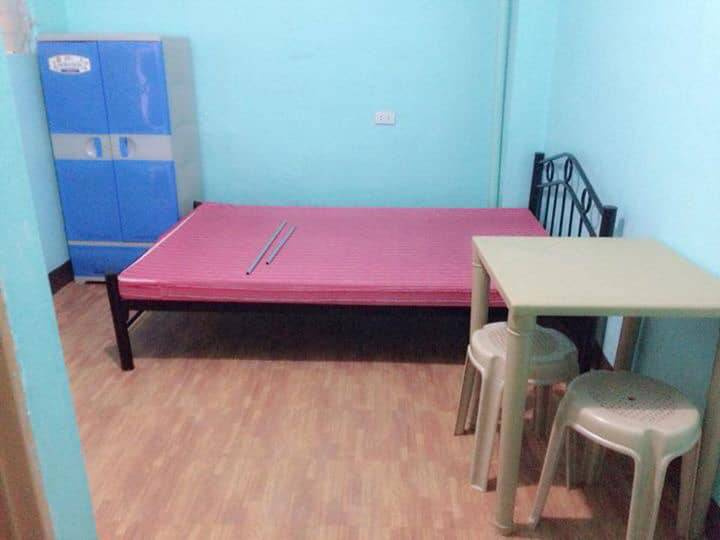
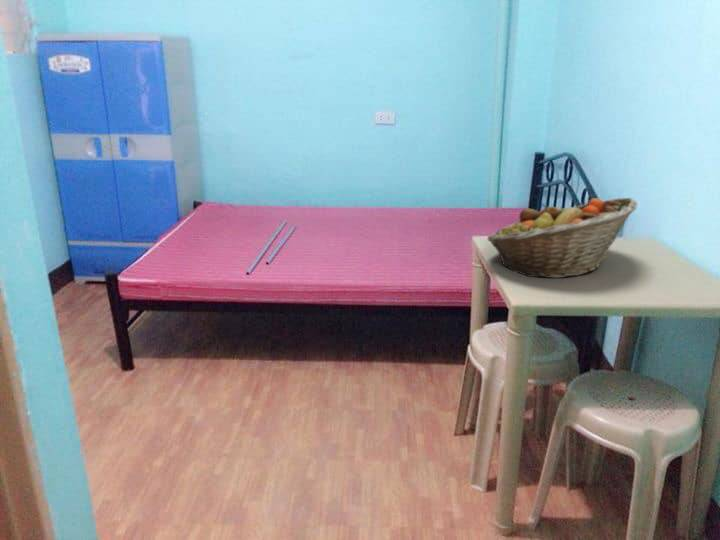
+ fruit basket (561, 231)
